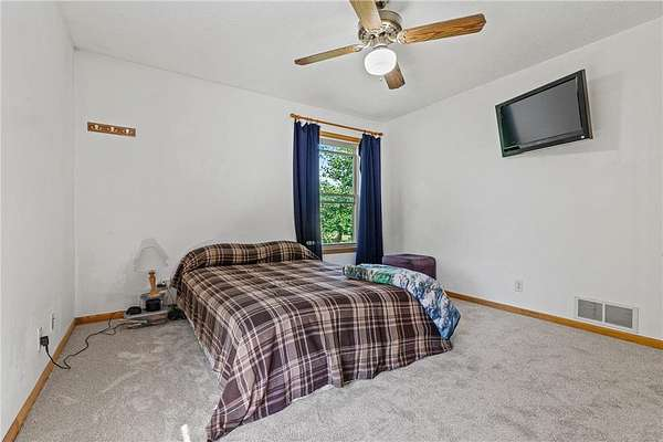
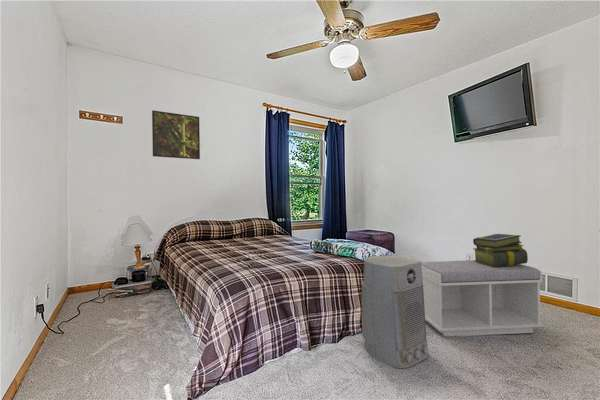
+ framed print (176, 135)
+ air purifier (391, 304)
+ bench (474, 294)
+ stack of books (498, 249)
